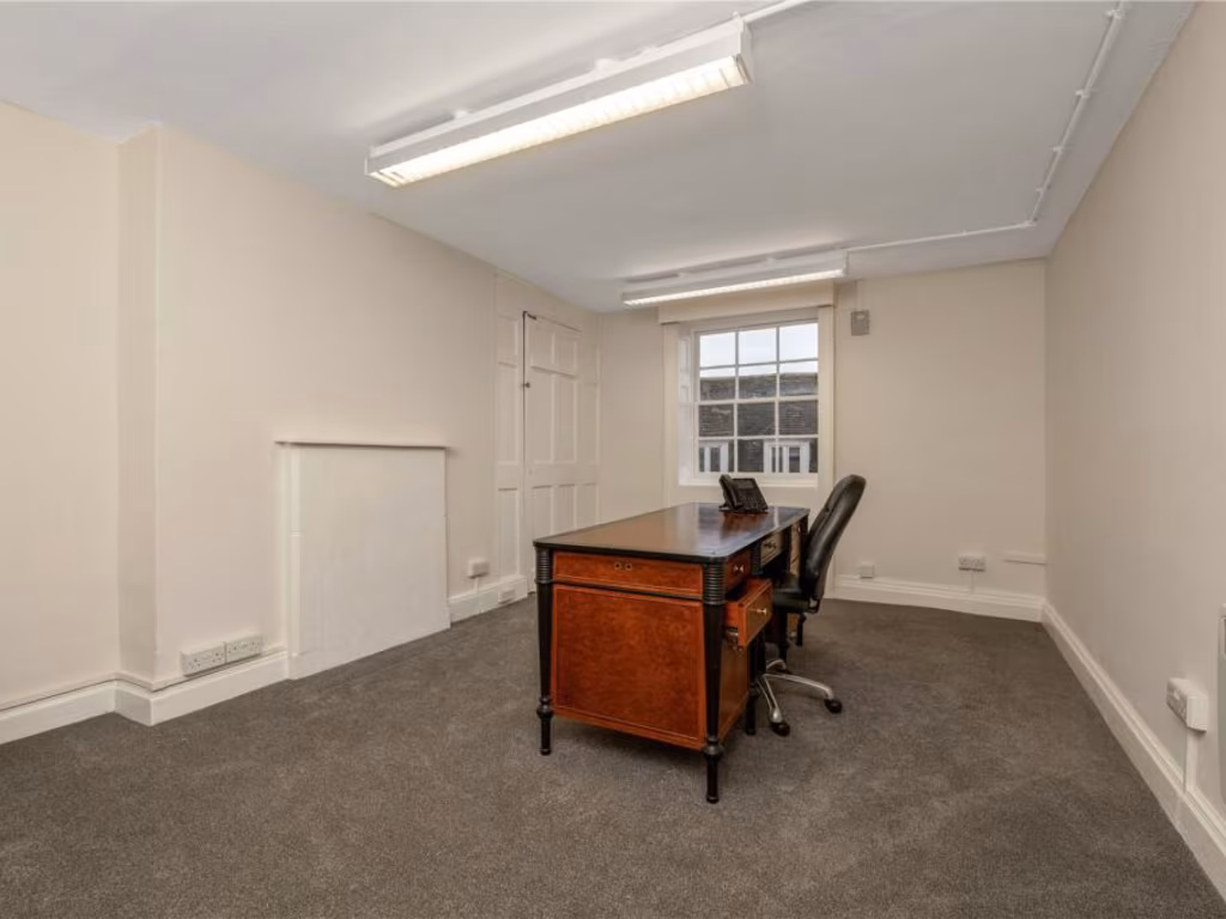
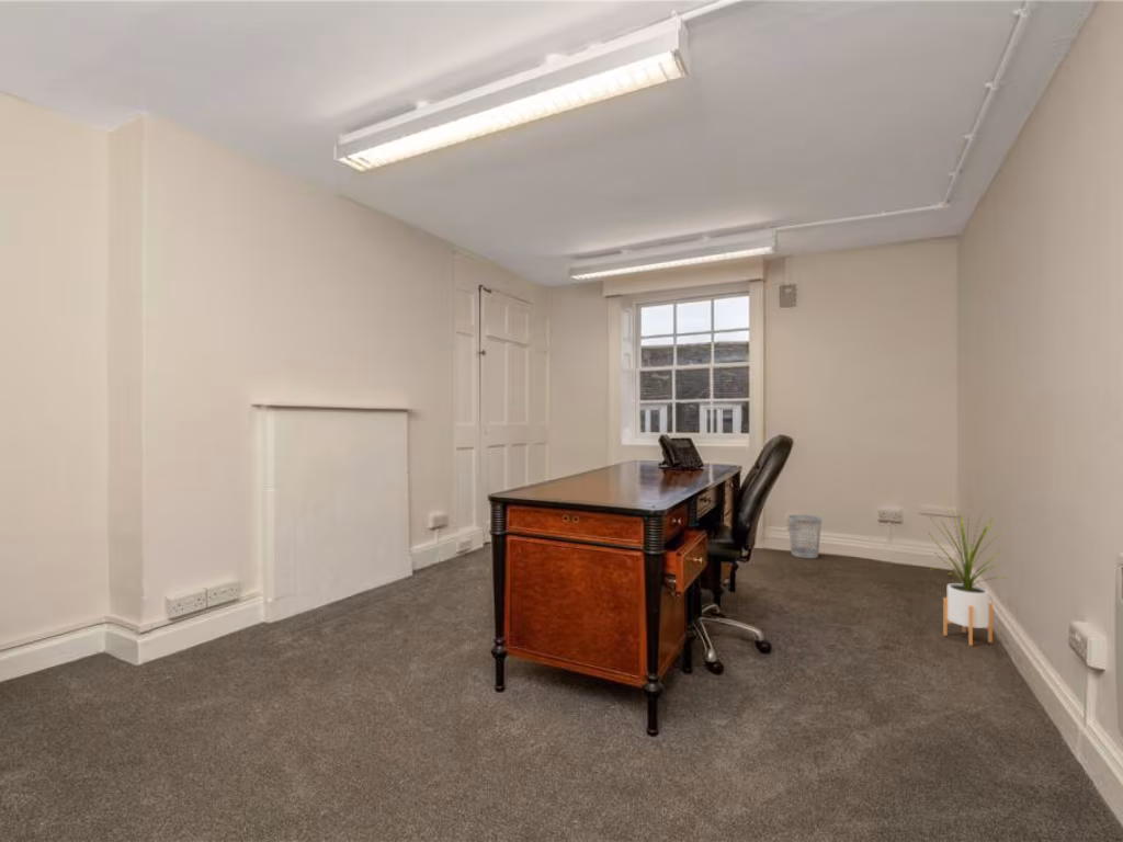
+ house plant (969, 572)
+ wastebasket (804, 535)
